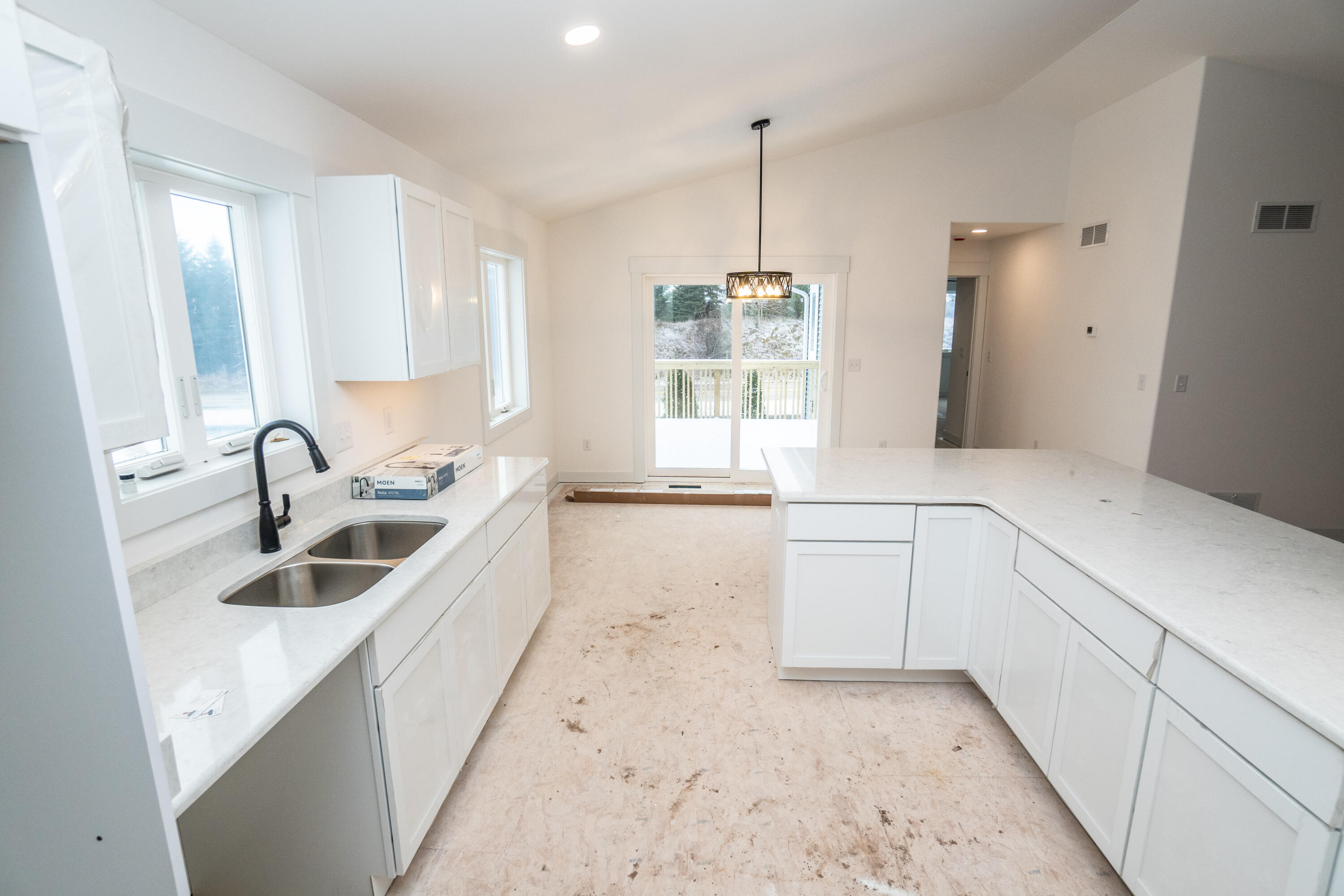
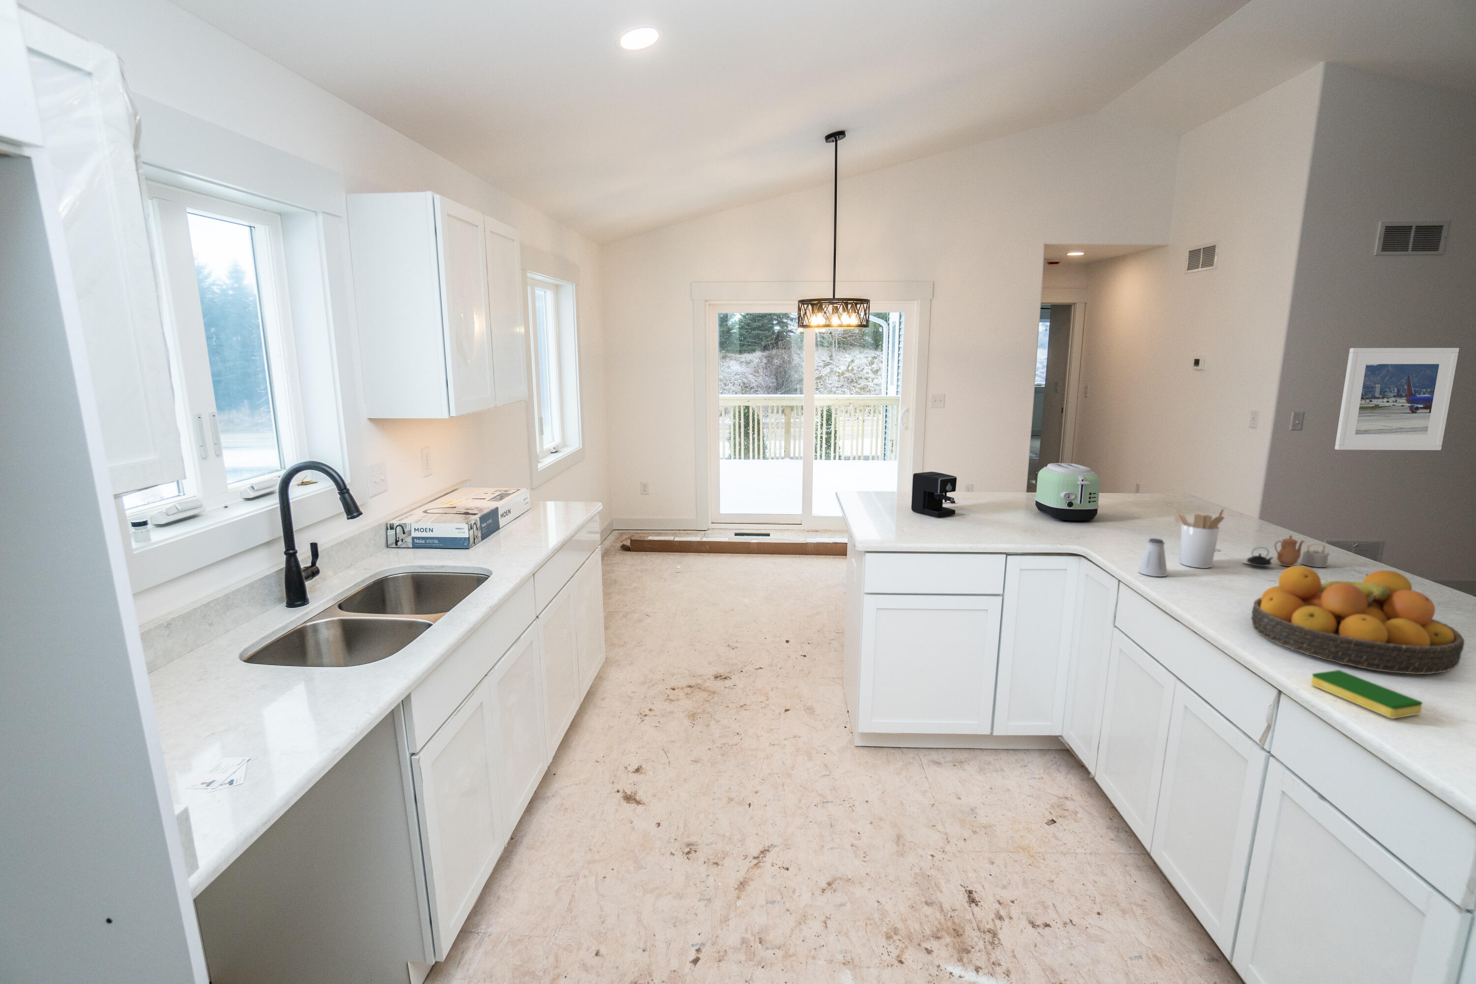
+ fruit bowl (1352, 607)
+ dish sponge (1364, 693)
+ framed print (1396, 400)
+ utensil holder (1201, 537)
+ saltshaker (1154, 556)
+ toaster (1067, 491)
+ coffee maker (947, 491)
+ teapot (1290, 550)
